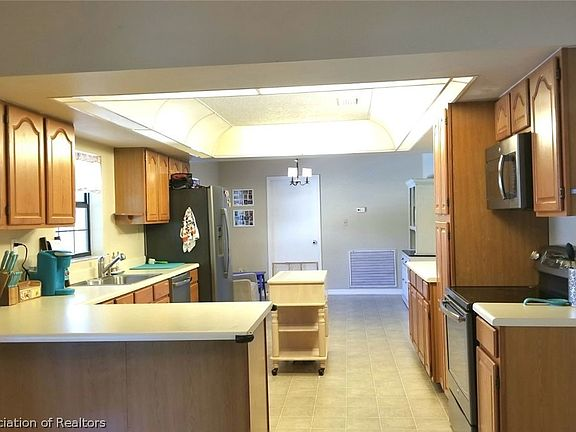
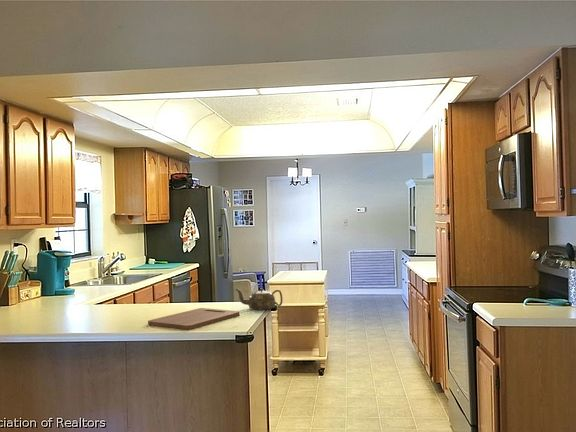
+ cutting board (195, 317)
+ teapot (259, 297)
